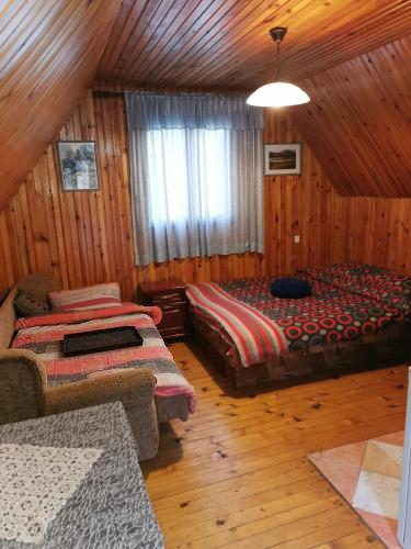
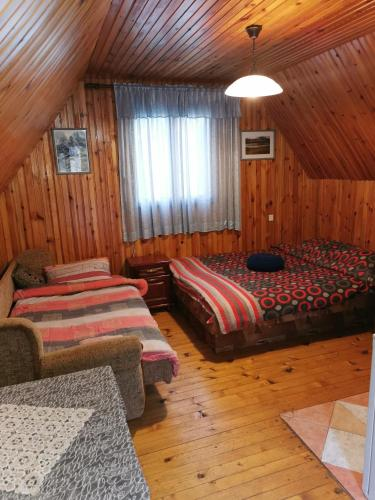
- serving tray (102, 339)
